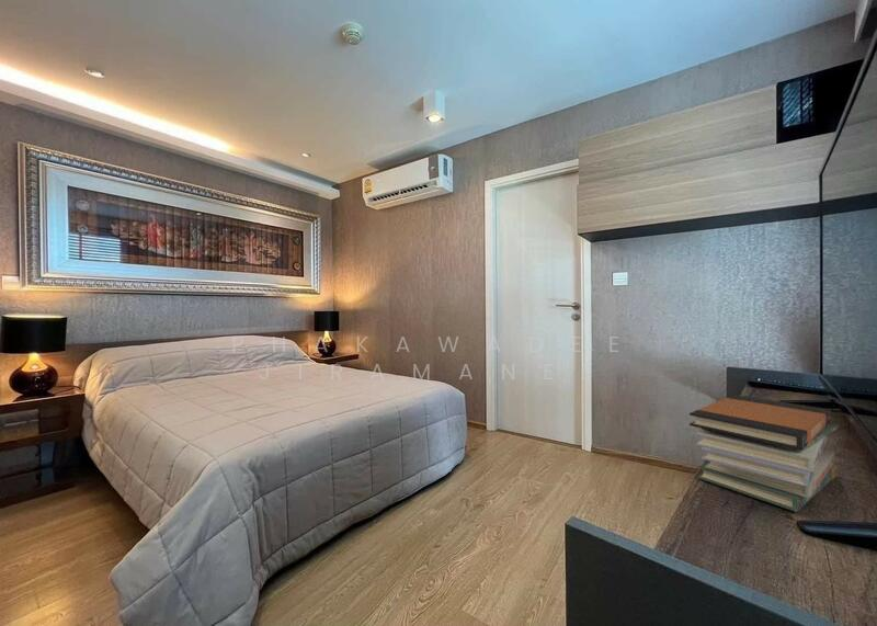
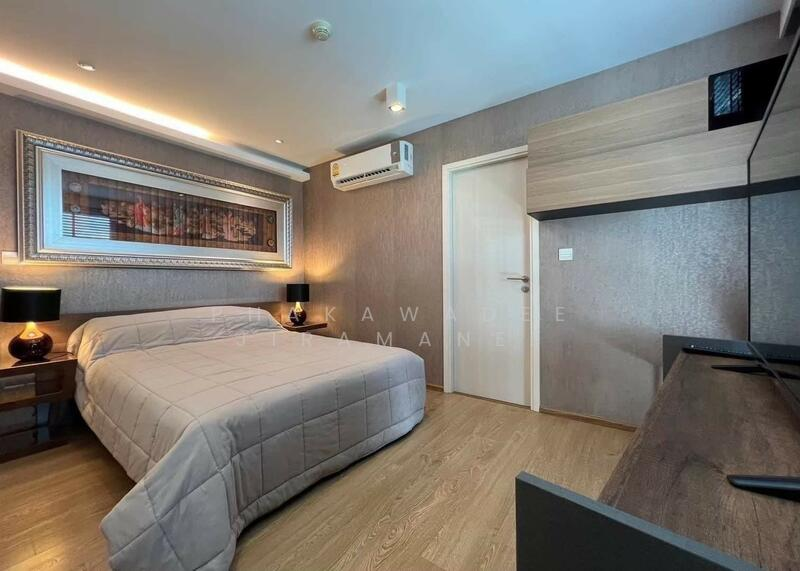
- book stack (763, 444)
